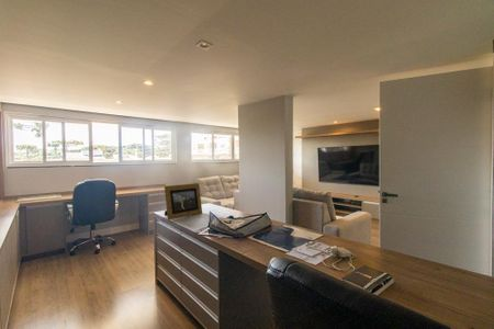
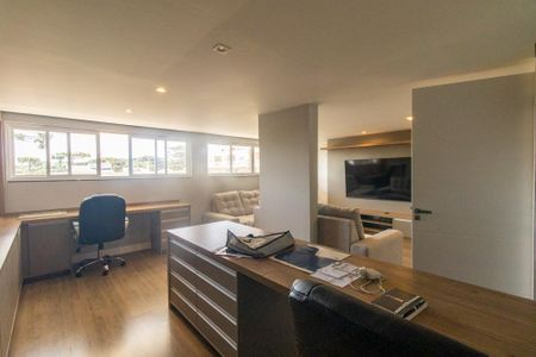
- picture frame (181, 200)
